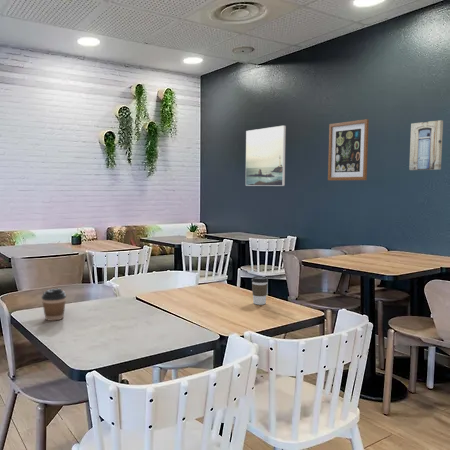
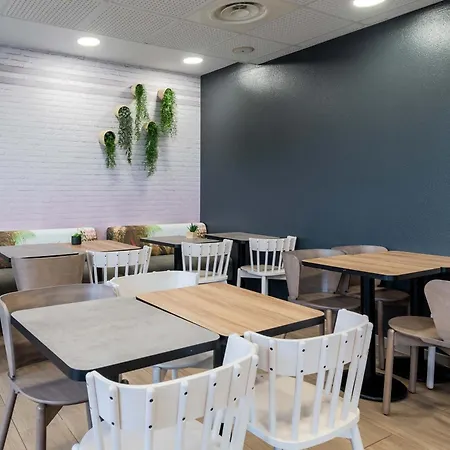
- coffee cup (54, 303)
- coffee cup (259, 290)
- wall art (425, 146)
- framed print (264, 157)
- wall art (347, 151)
